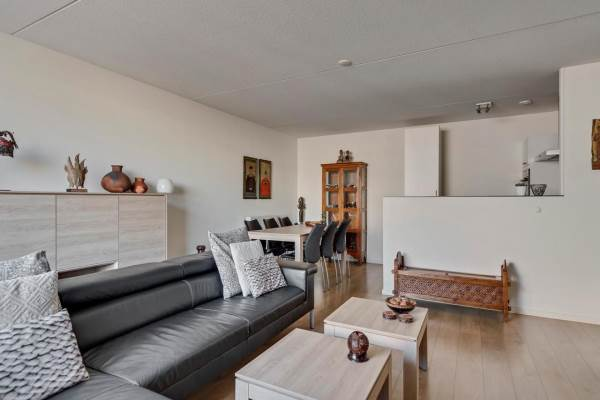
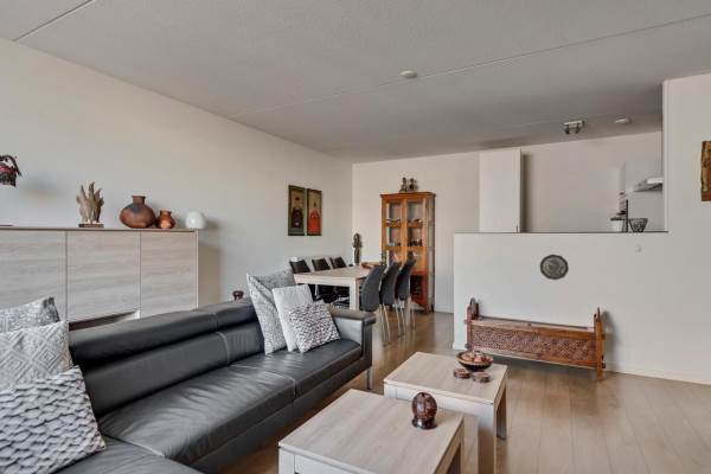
+ decorative plate (553, 267)
